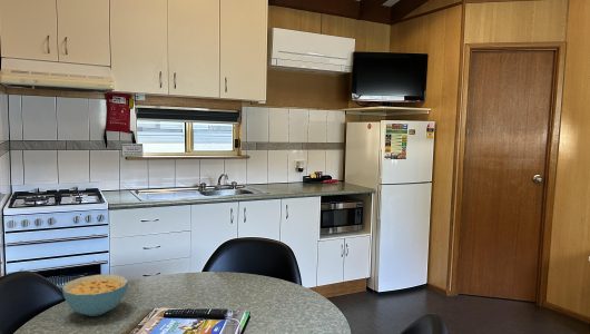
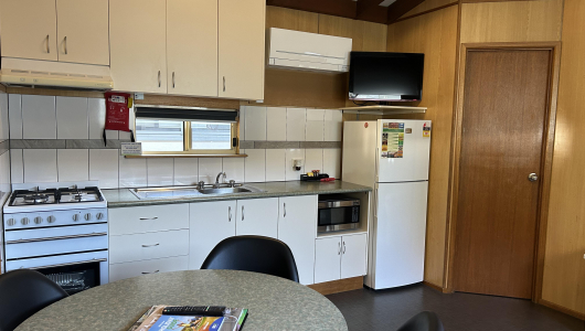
- cereal bowl (96, 297)
